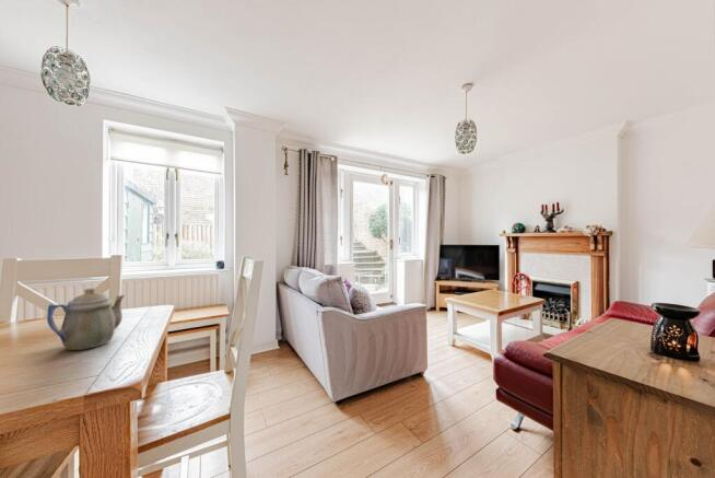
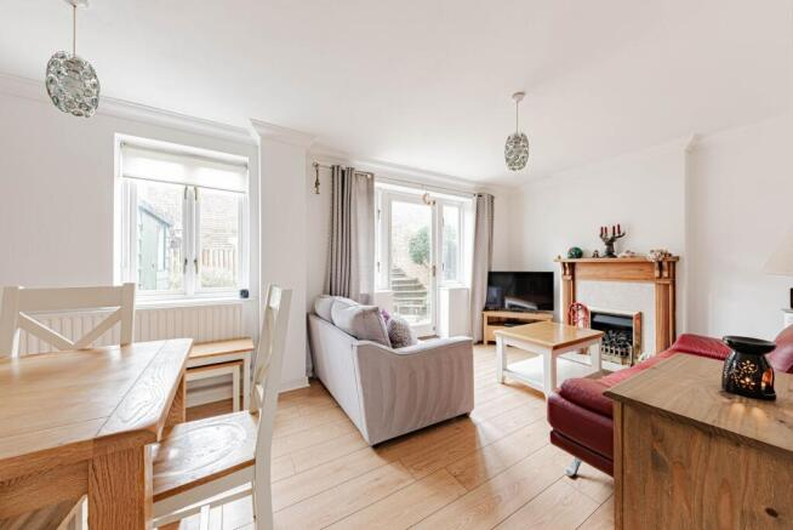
- teapot (89, 316)
